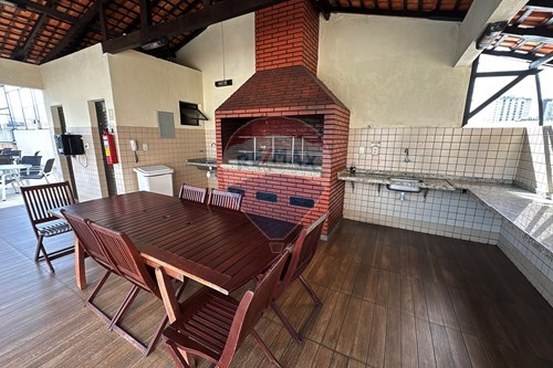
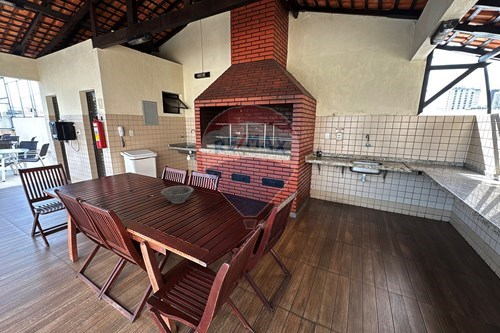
+ bowl (178, 195)
